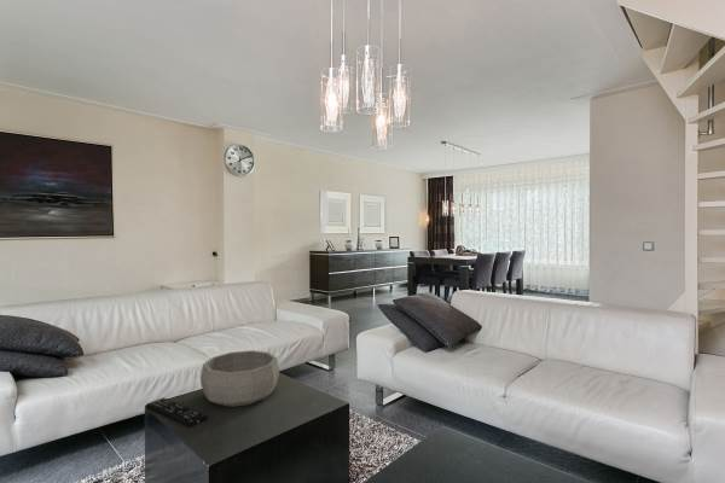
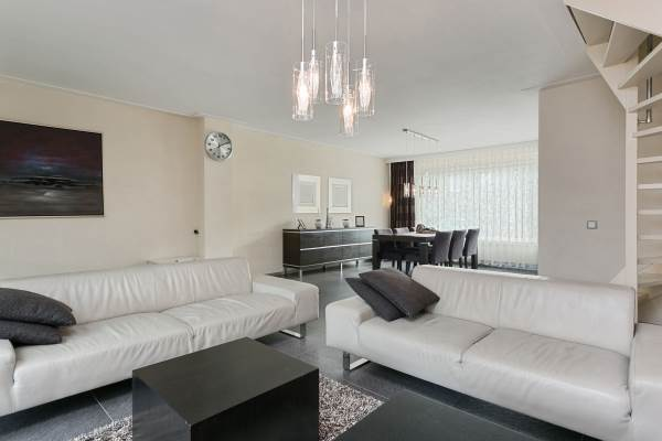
- decorative bowl (240, 378)
- remote control (175, 411)
